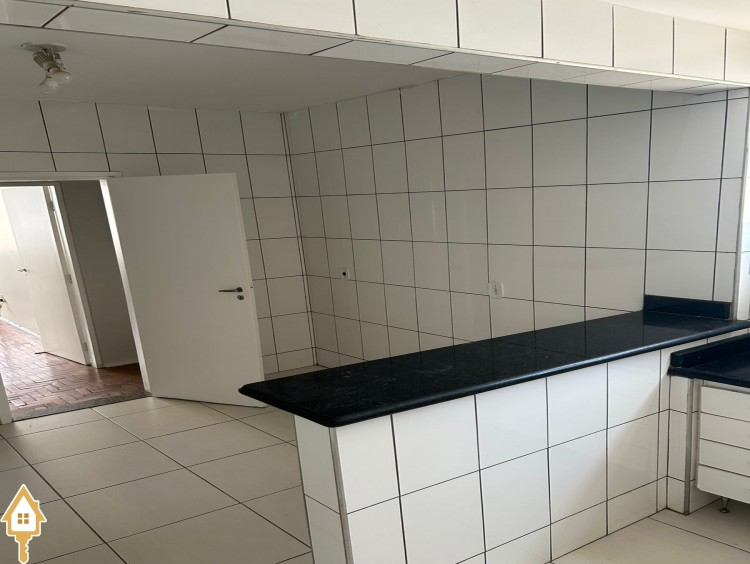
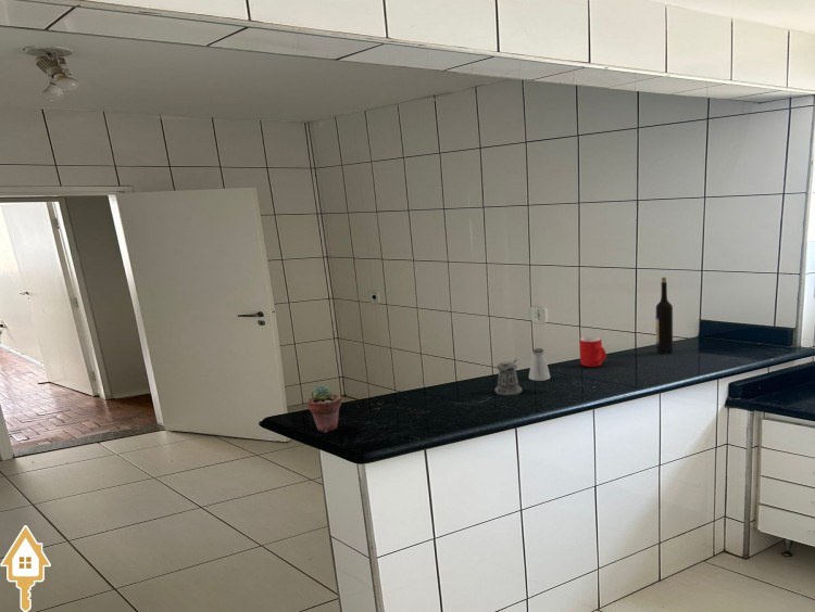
+ pepper shaker (509, 375)
+ mug (594, 353)
+ wine bottle (664, 315)
+ potted succulent (325, 407)
+ saltshaker (538, 364)
